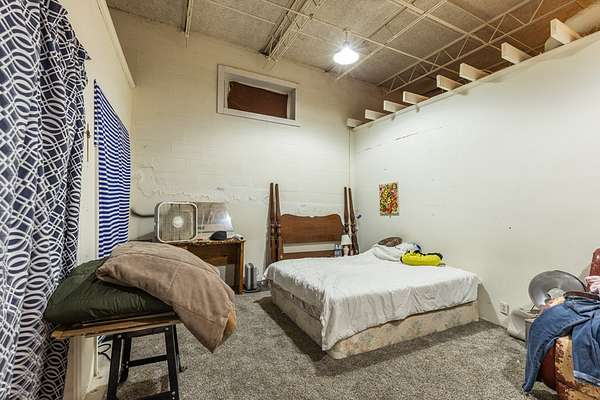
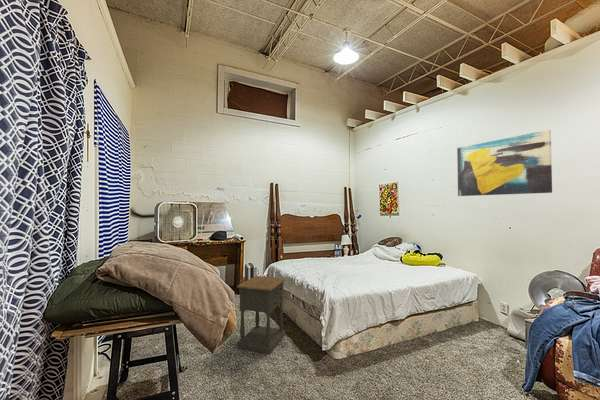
+ nightstand (262, 311)
+ wall art (498, 167)
